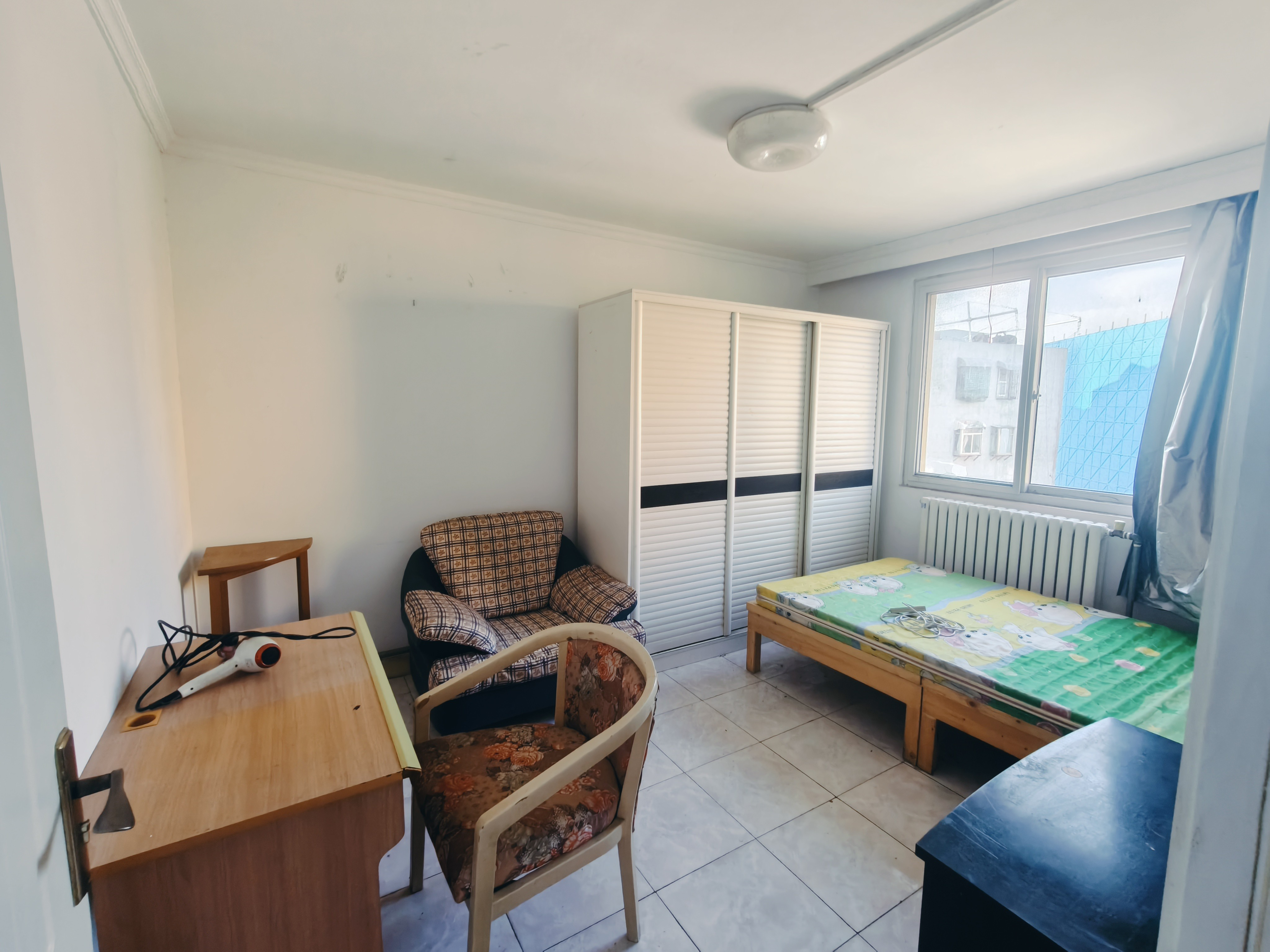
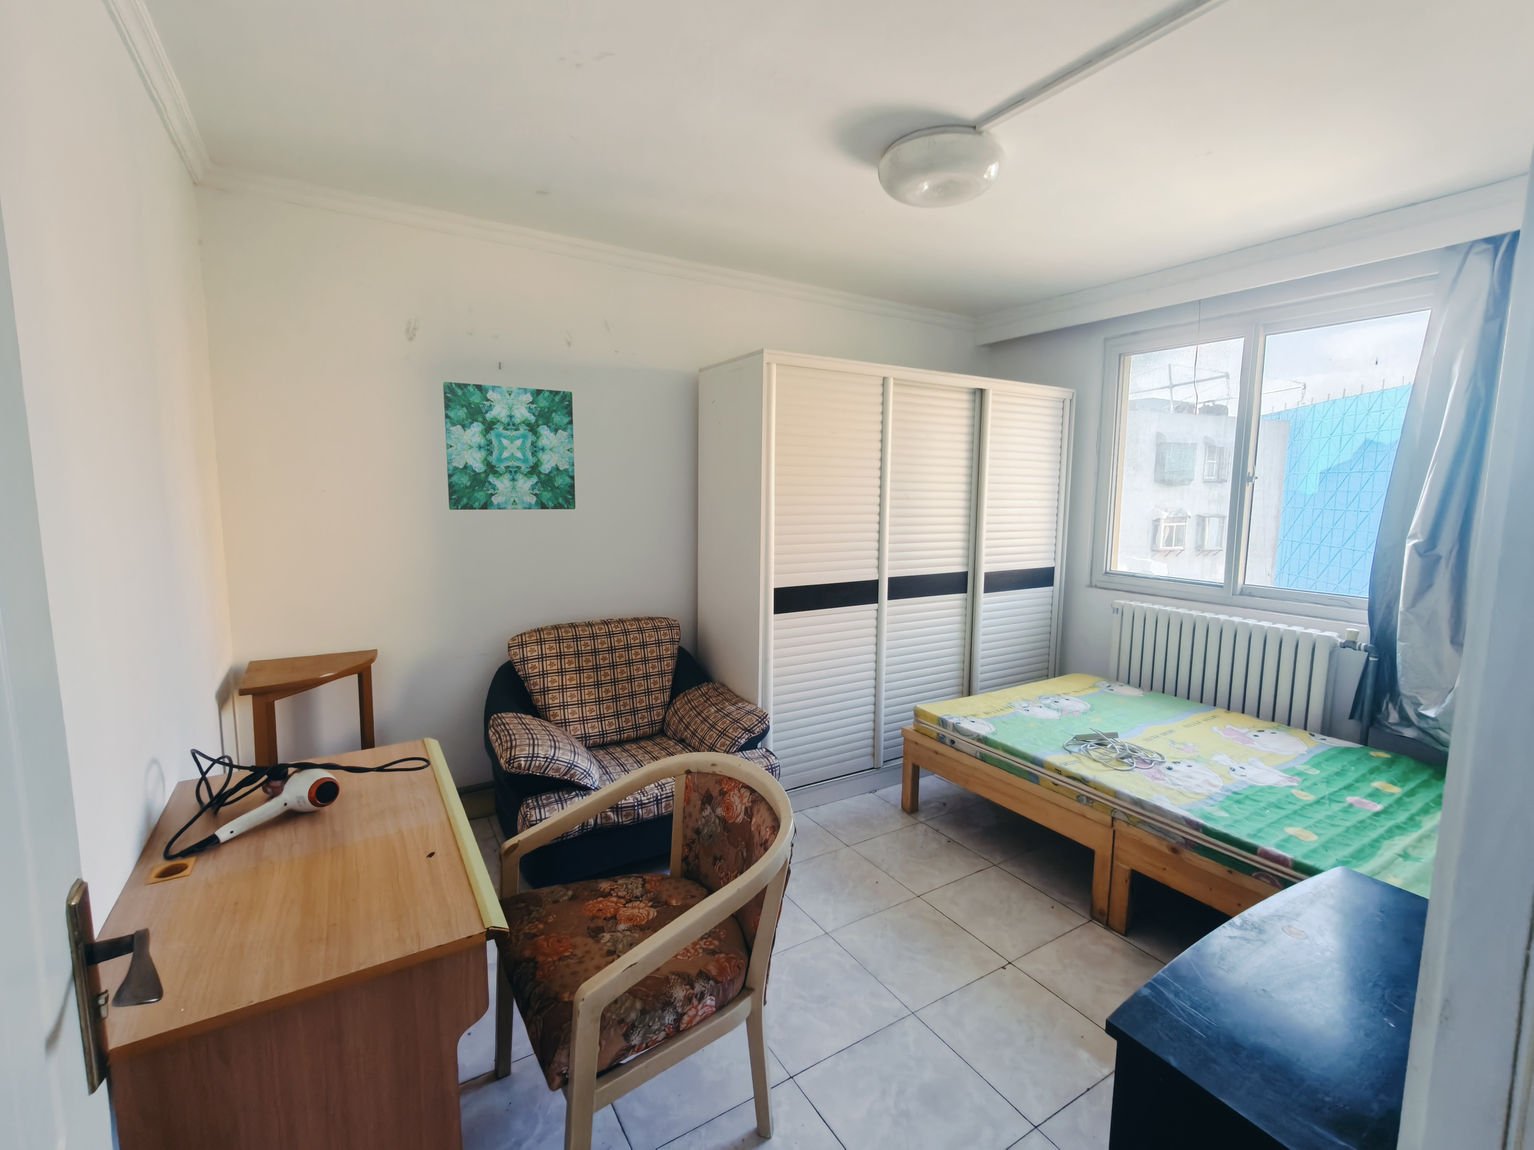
+ wall art (512, 449)
